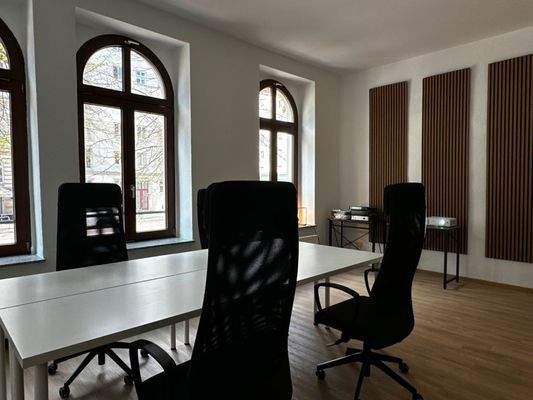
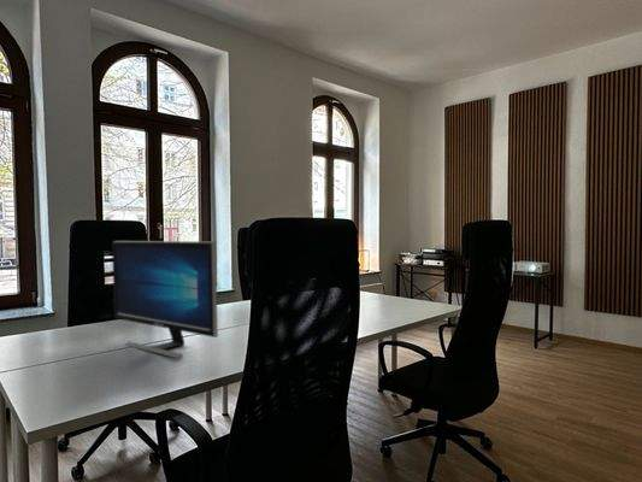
+ computer monitor (164, 294)
